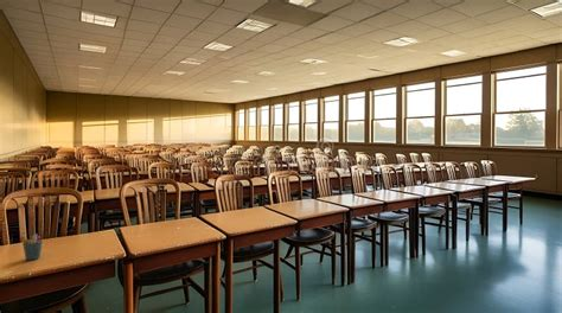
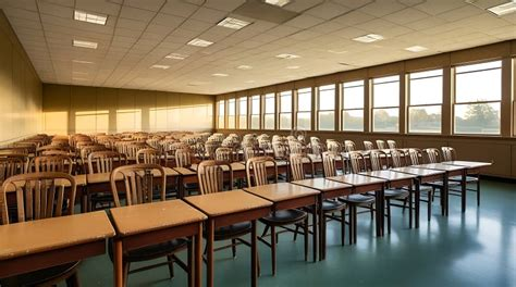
- pen holder (32, 245)
